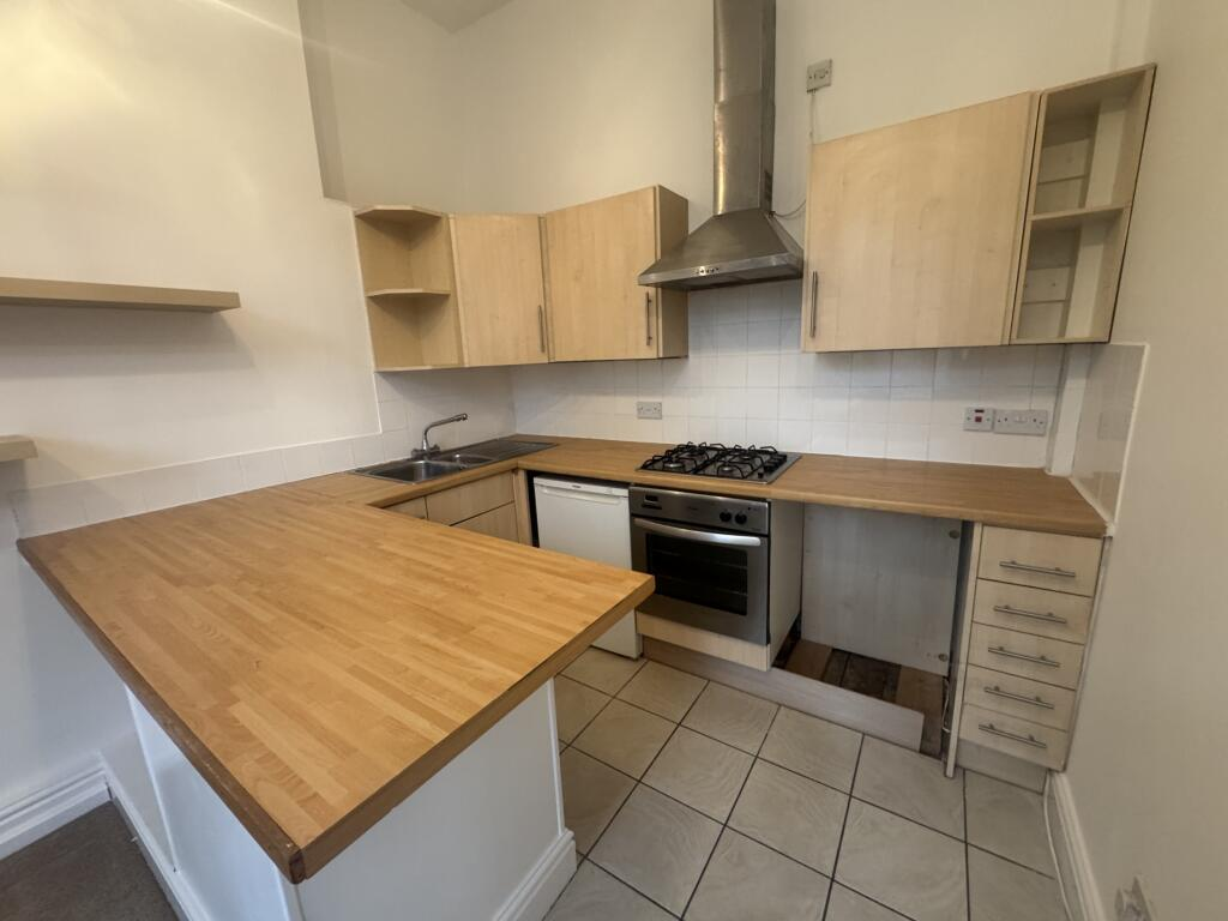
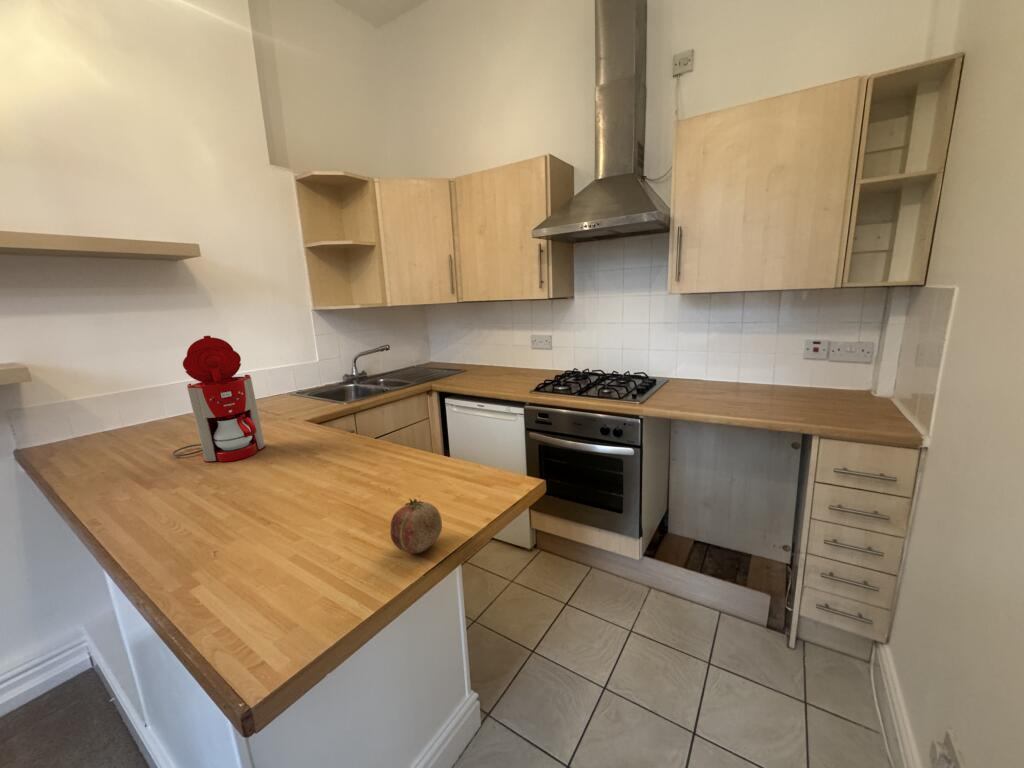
+ coffee maker (209, 394)
+ fruit (416, 524)
